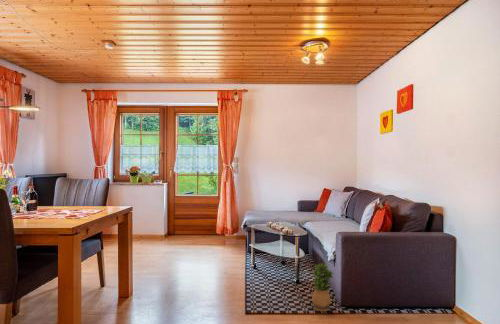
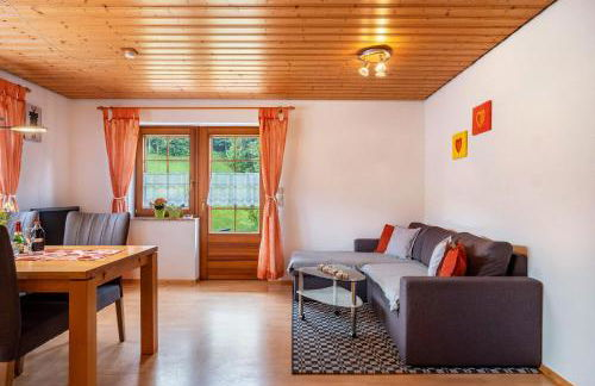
- potted plant (322, 284)
